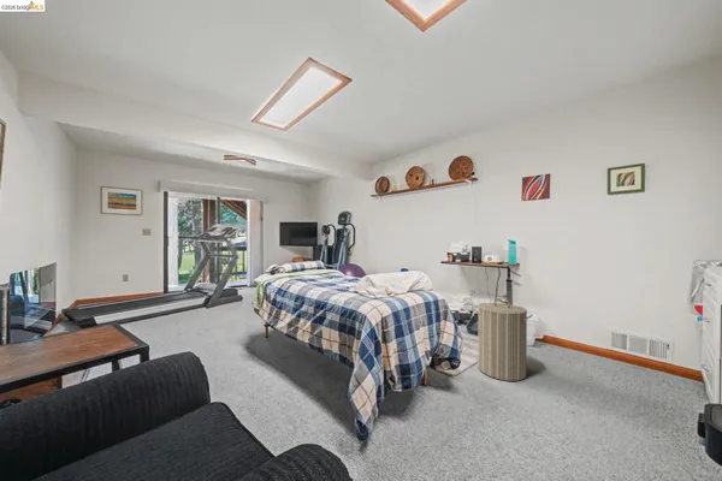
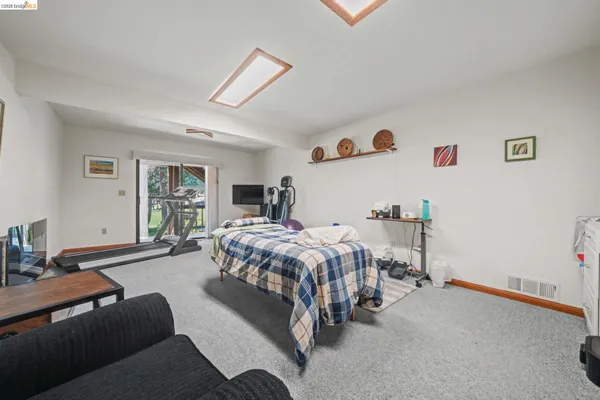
- laundry hamper (501, 333)
